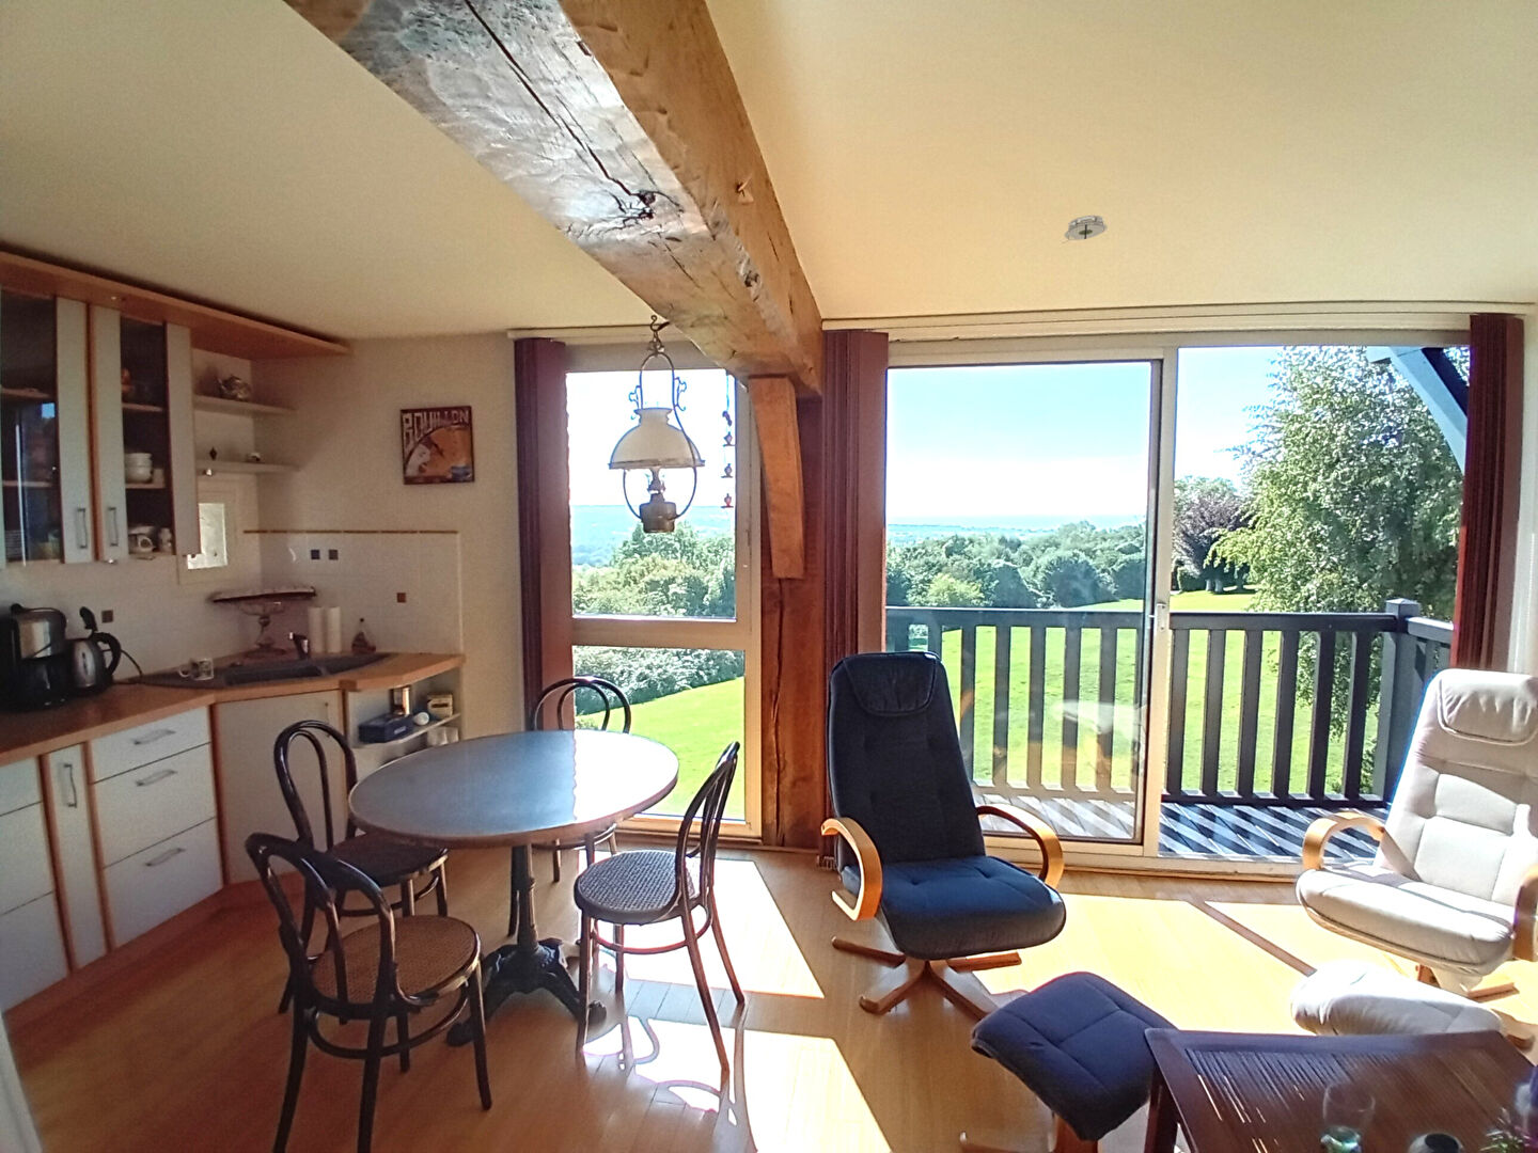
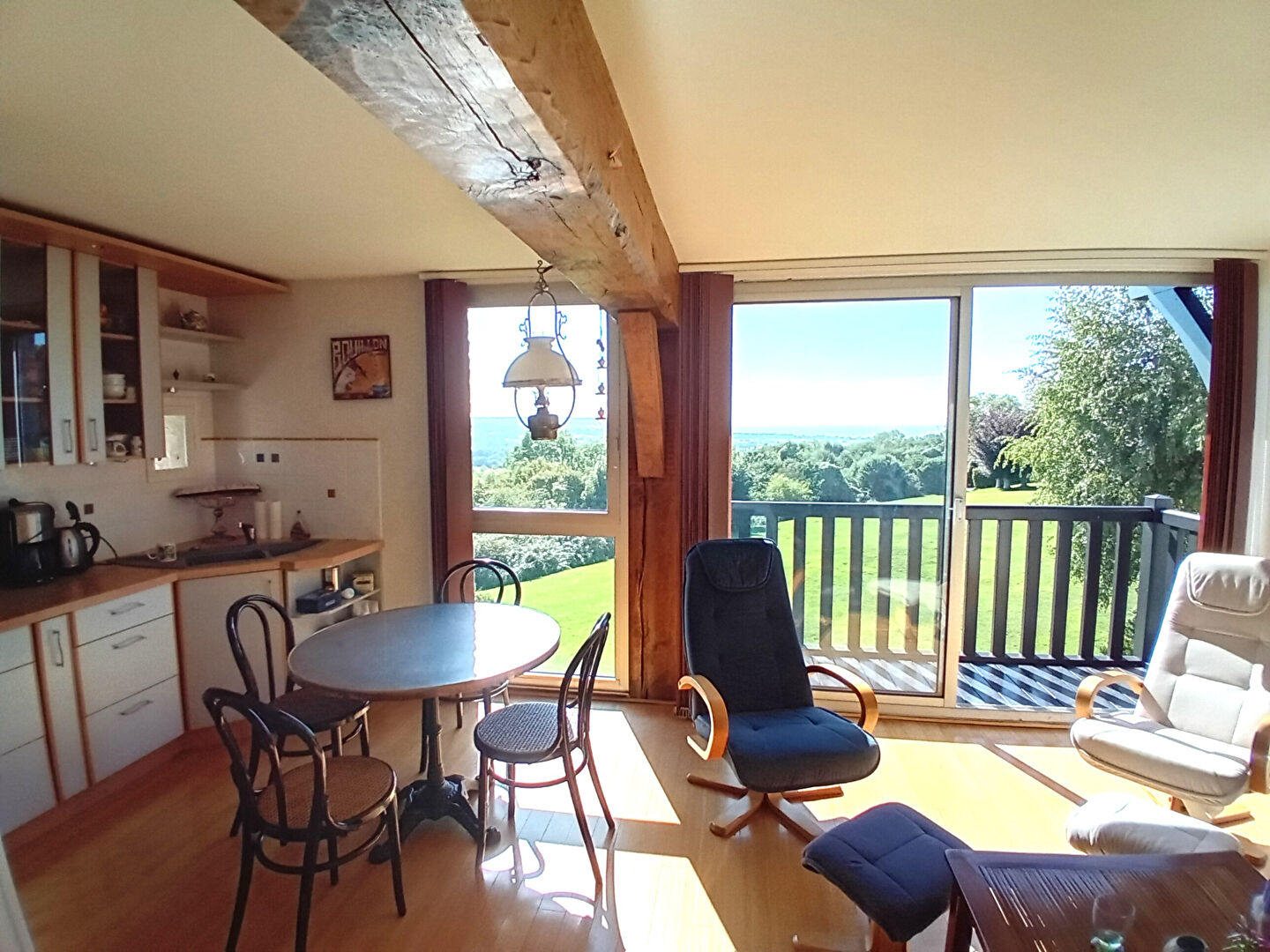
- smoke detector (1084, 228)
